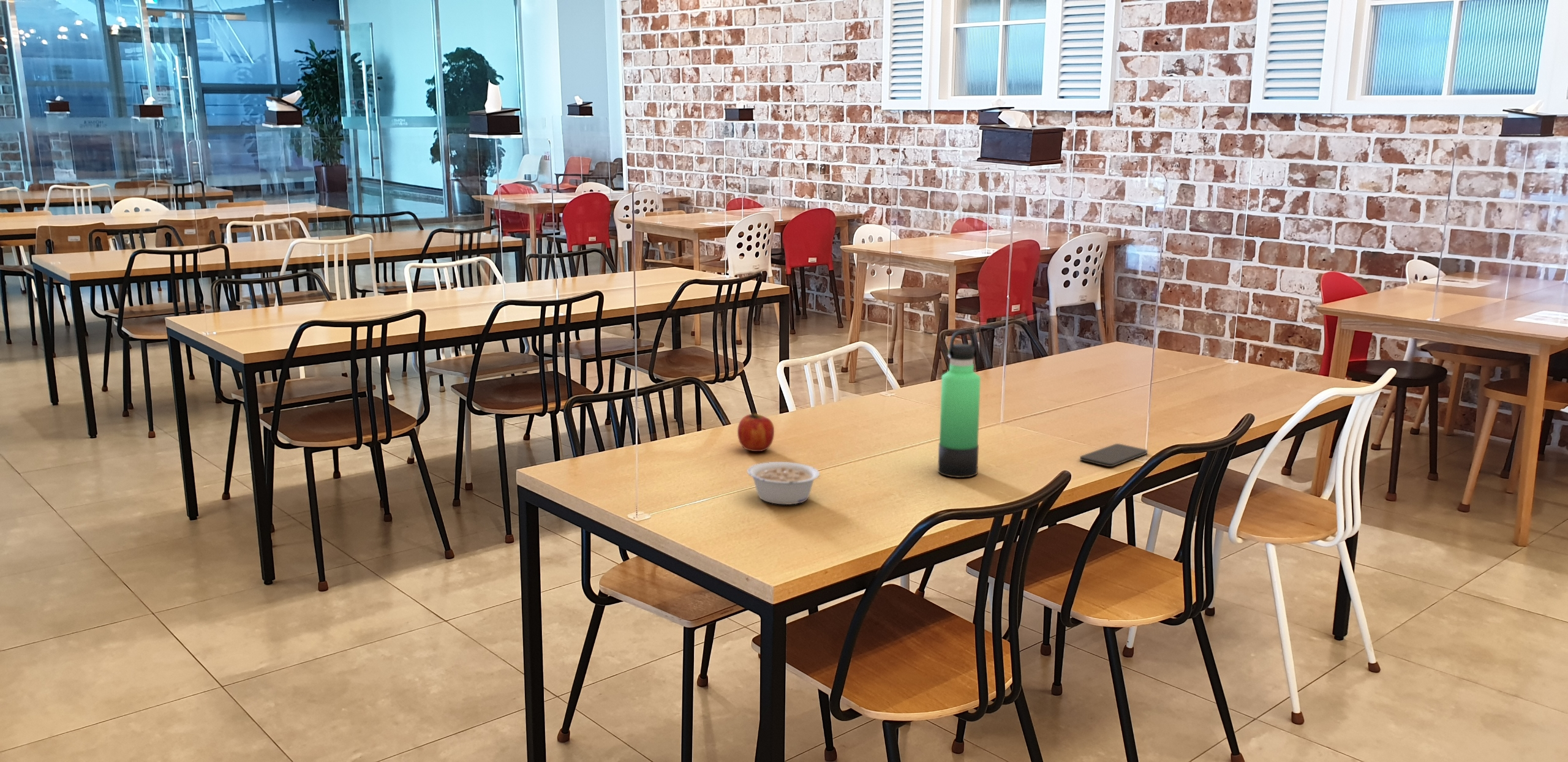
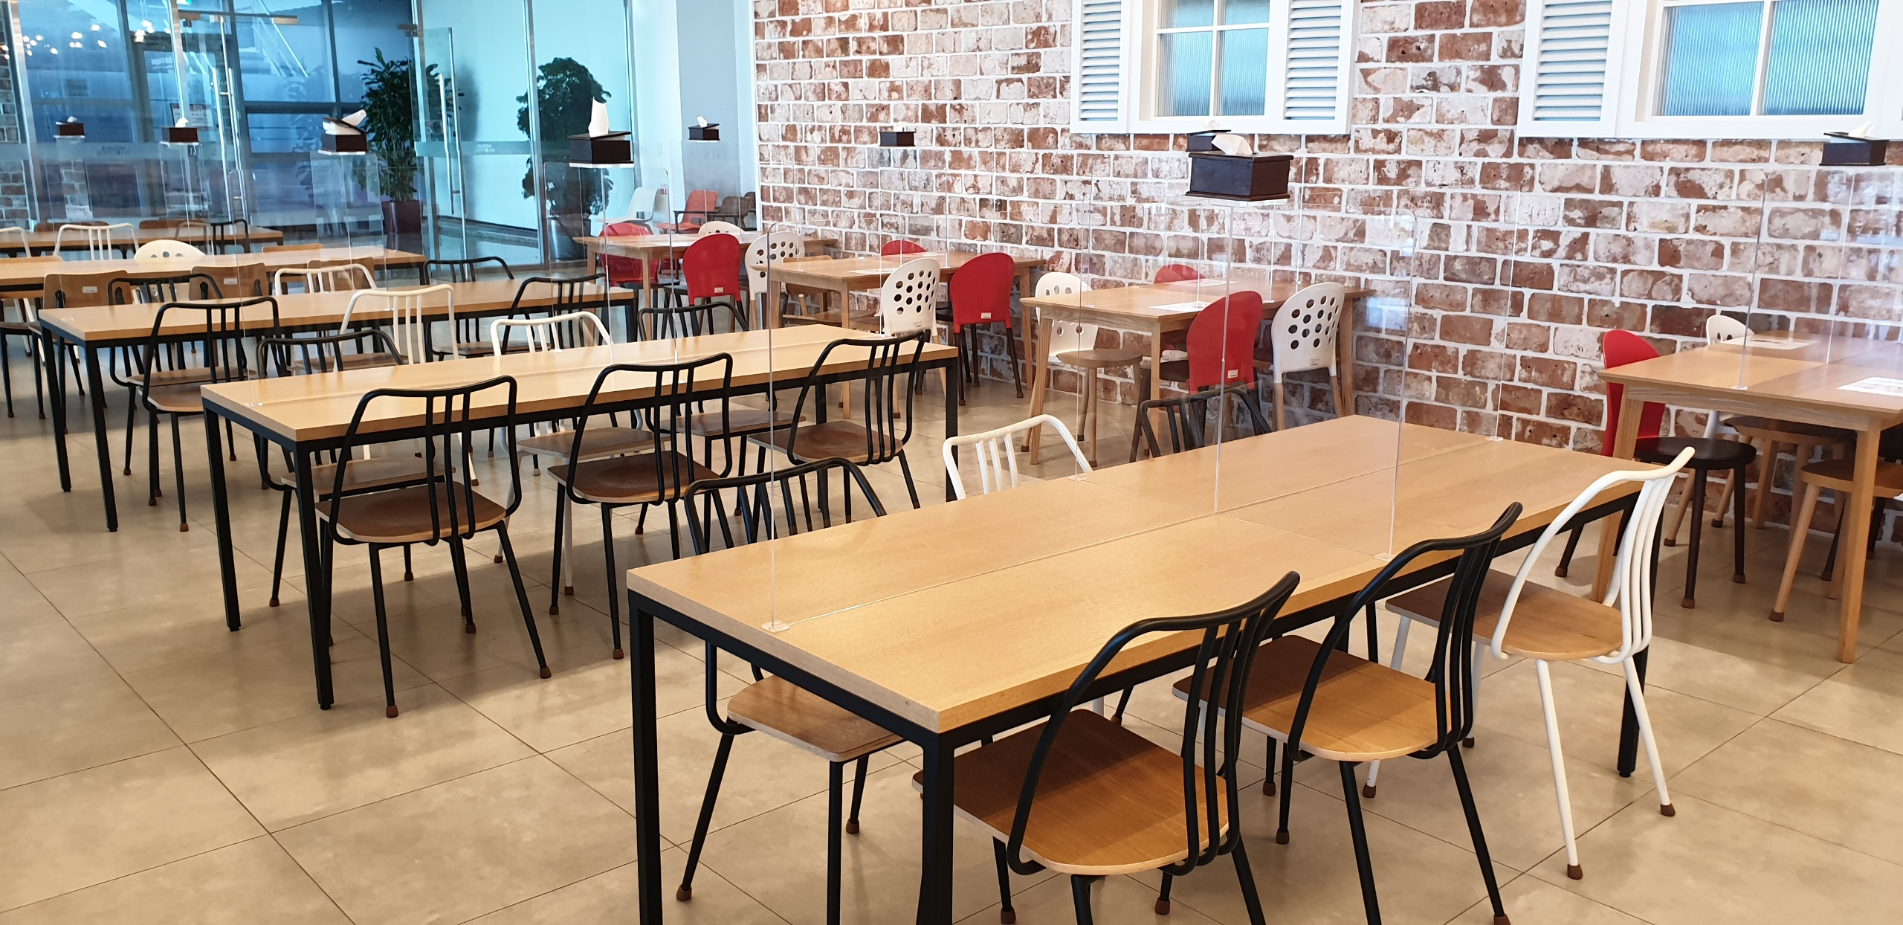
- thermos bottle (960, 402)
- fruit (756, 431)
- smartphone (1114, 455)
- legume (785, 482)
